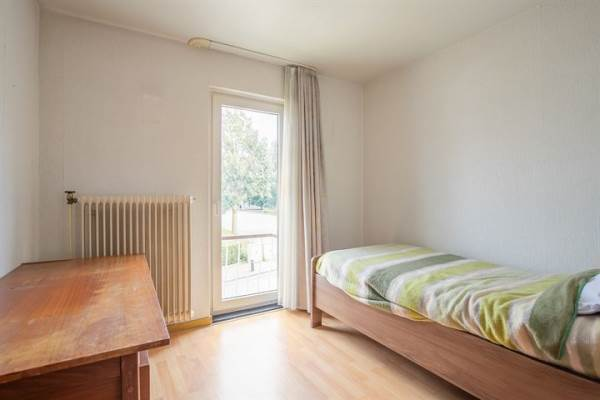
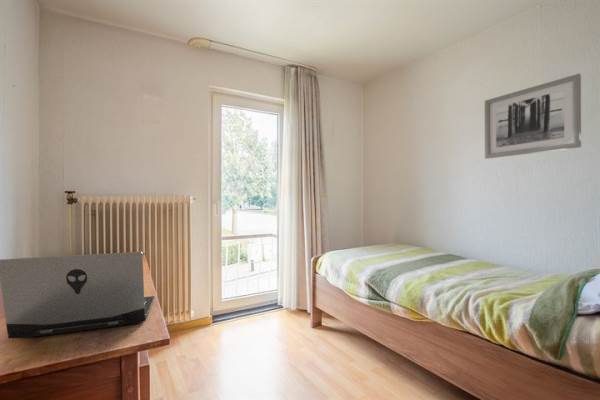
+ laptop (91, 284)
+ wall art (527, 121)
